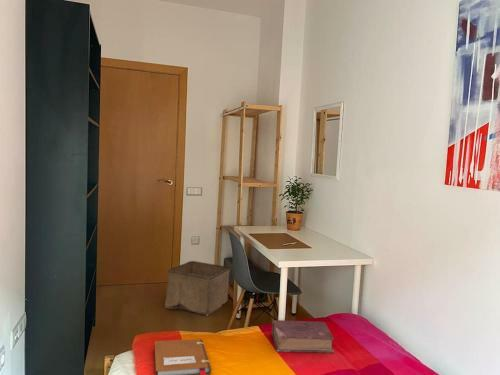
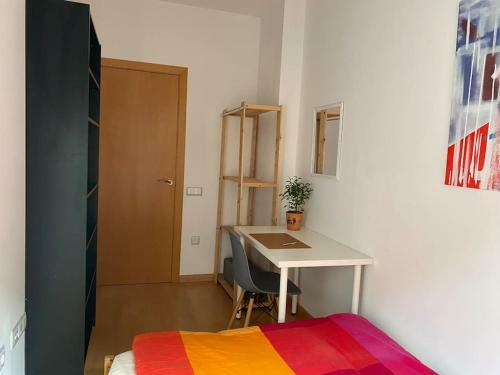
- book (301, 335)
- notebook (181, 358)
- storage bin (198, 286)
